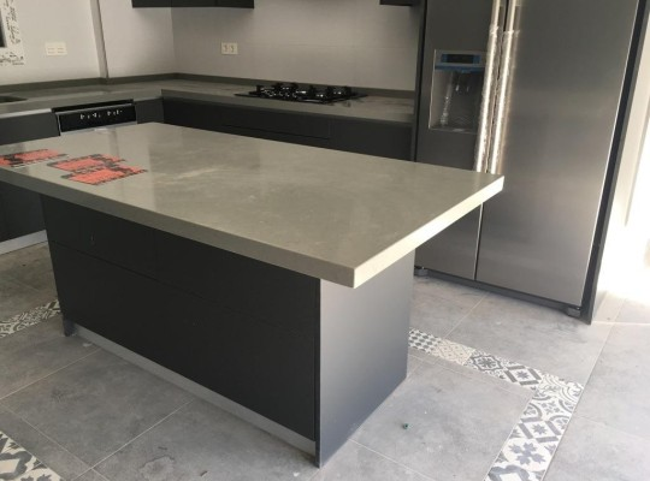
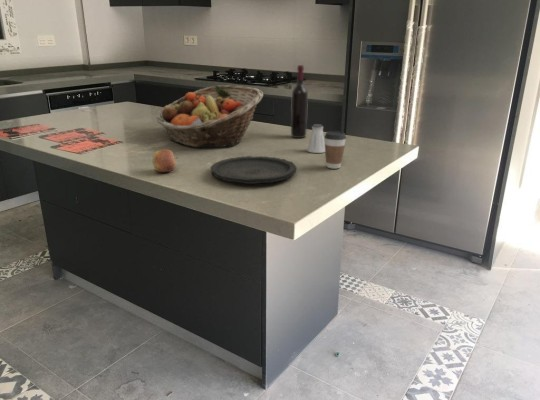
+ wine bottle (299, 101)
+ apple (165, 160)
+ plate (253, 169)
+ coffee cup (334, 150)
+ fruit basket (209, 114)
+ saltshaker (317, 137)
